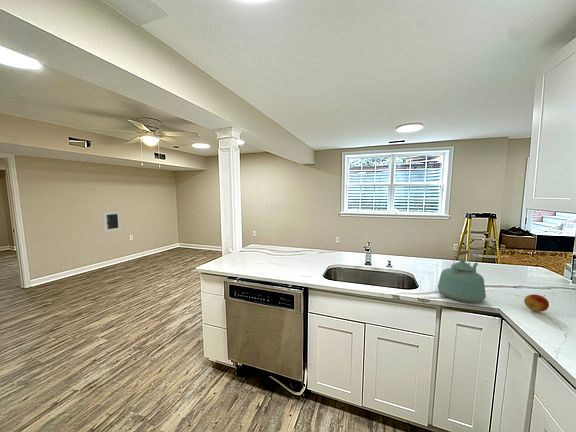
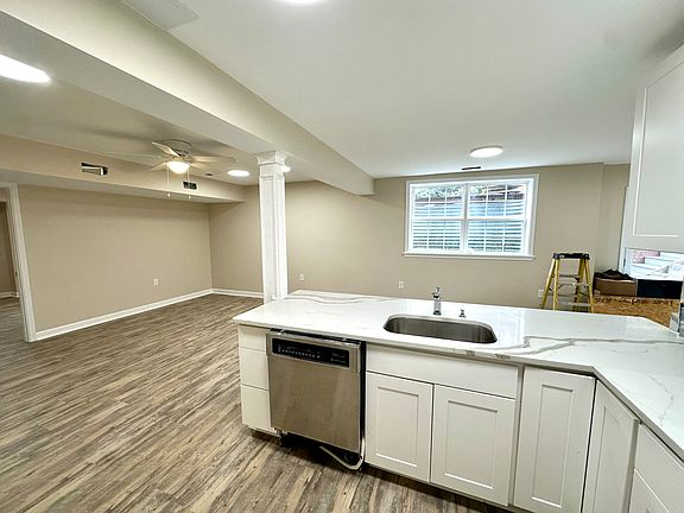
- kettle (464, 272)
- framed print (112, 221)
- fruit (536, 303)
